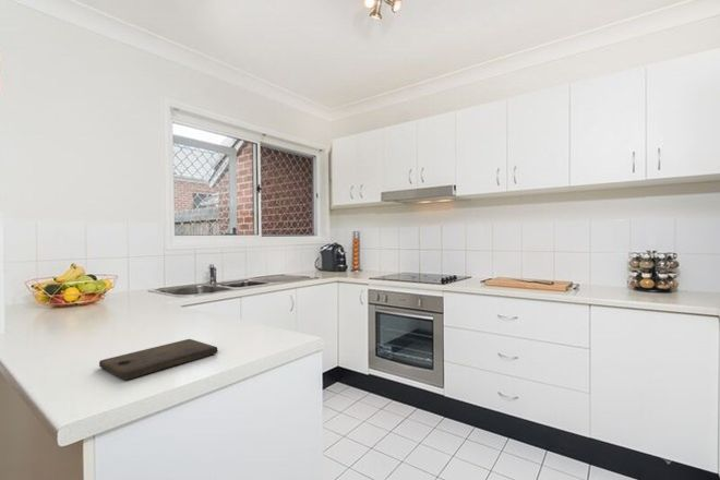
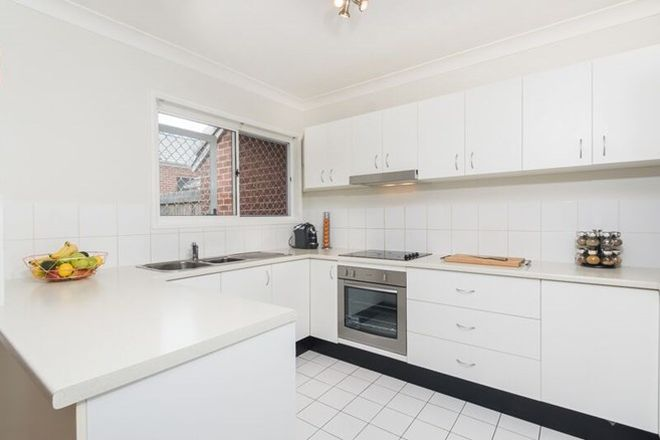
- cutting board (161, 356)
